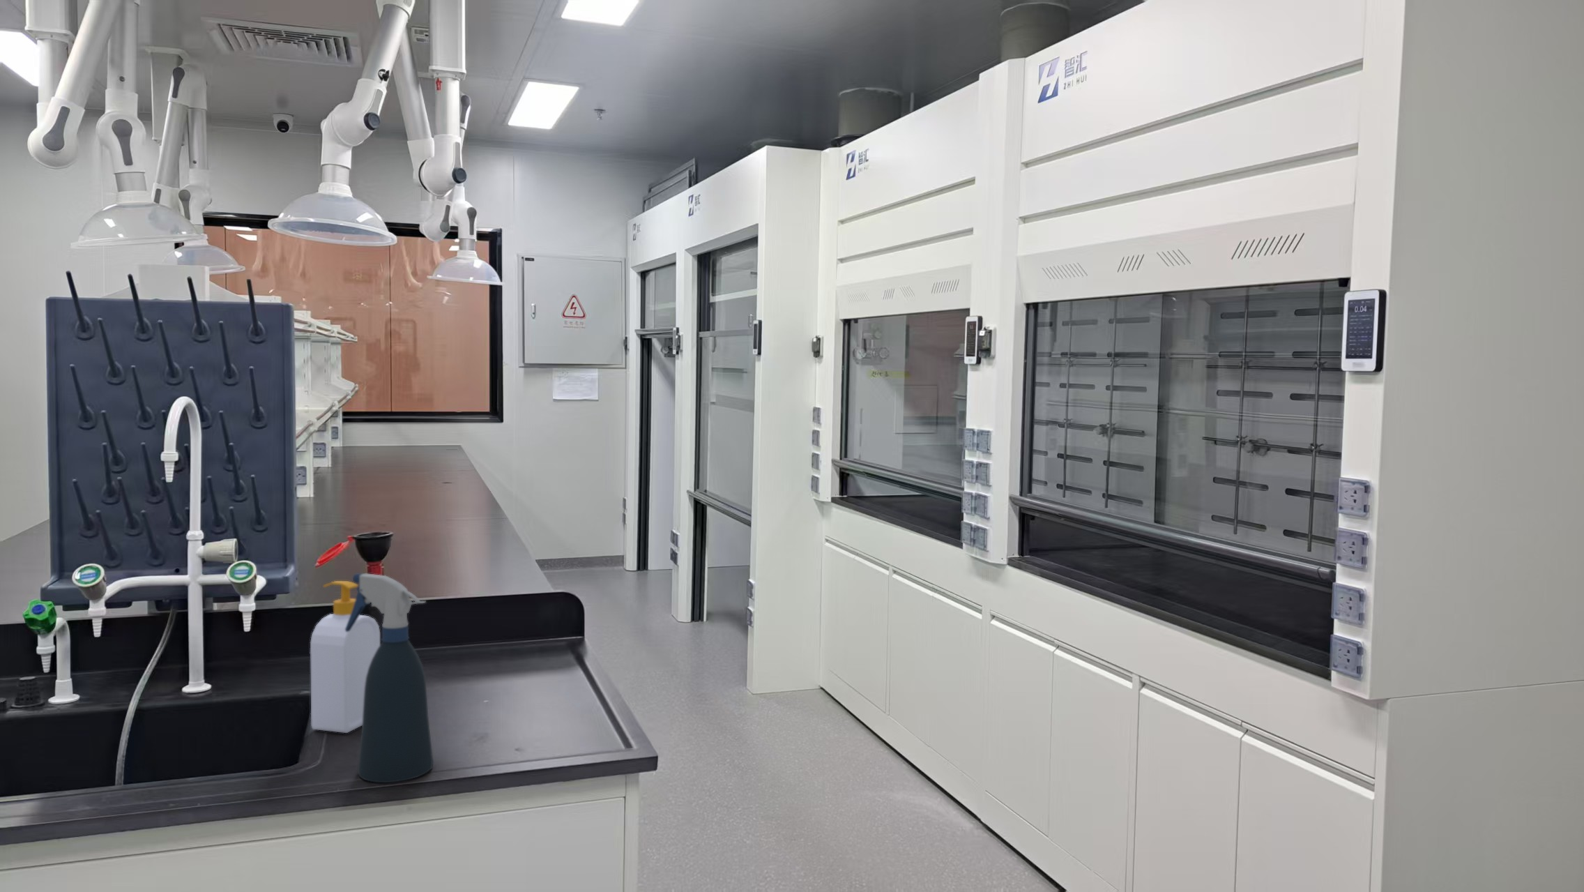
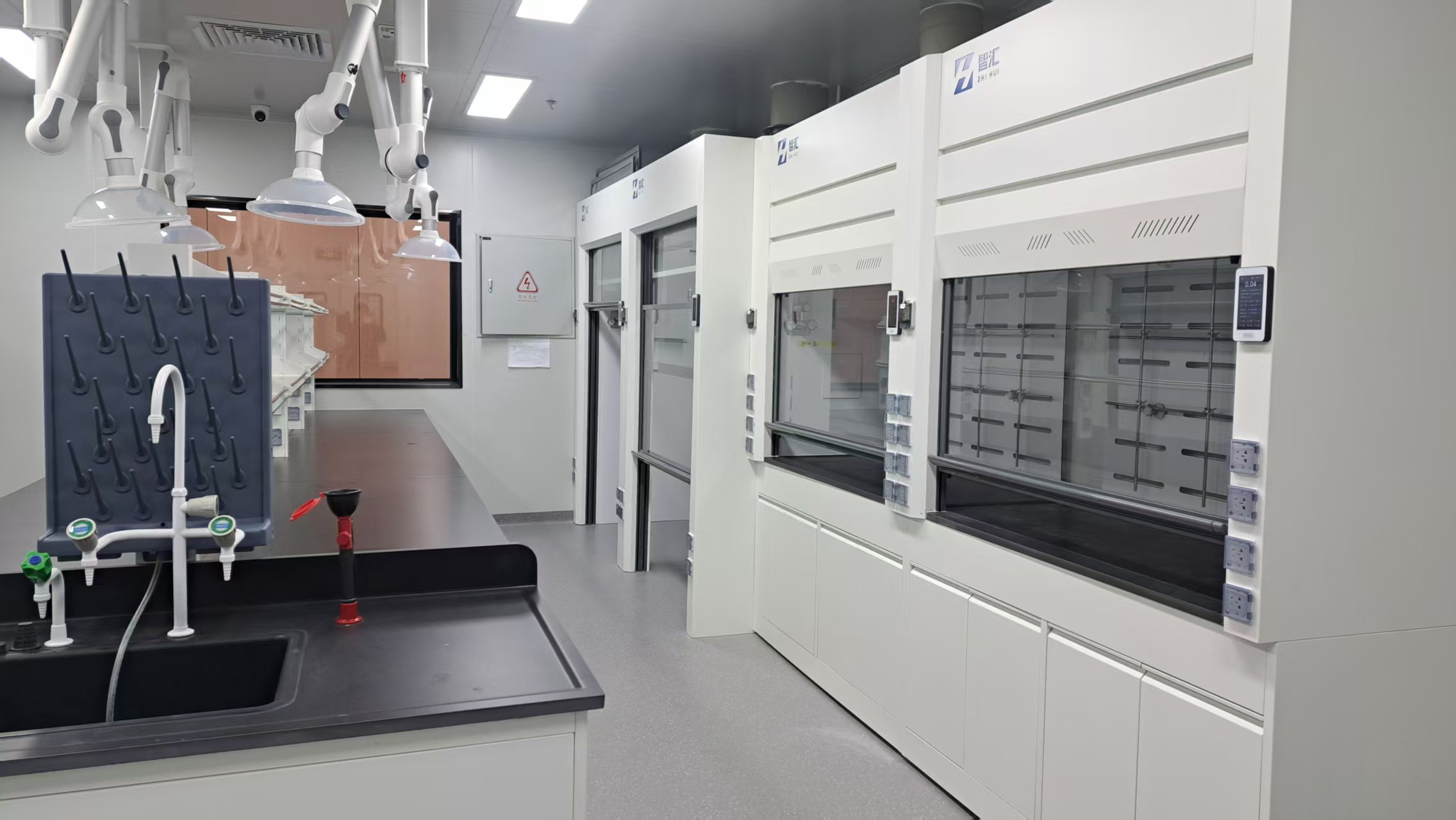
- spray bottle (389, 673)
- soap bottle (344, 653)
